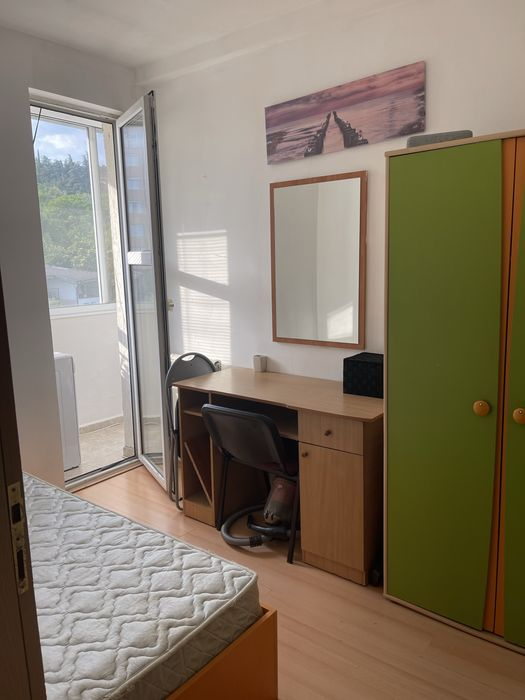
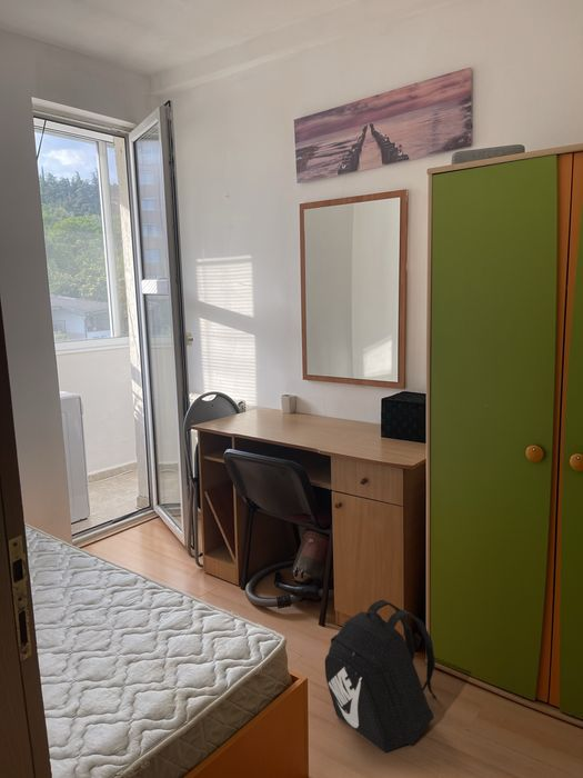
+ backpack (385, 661)
